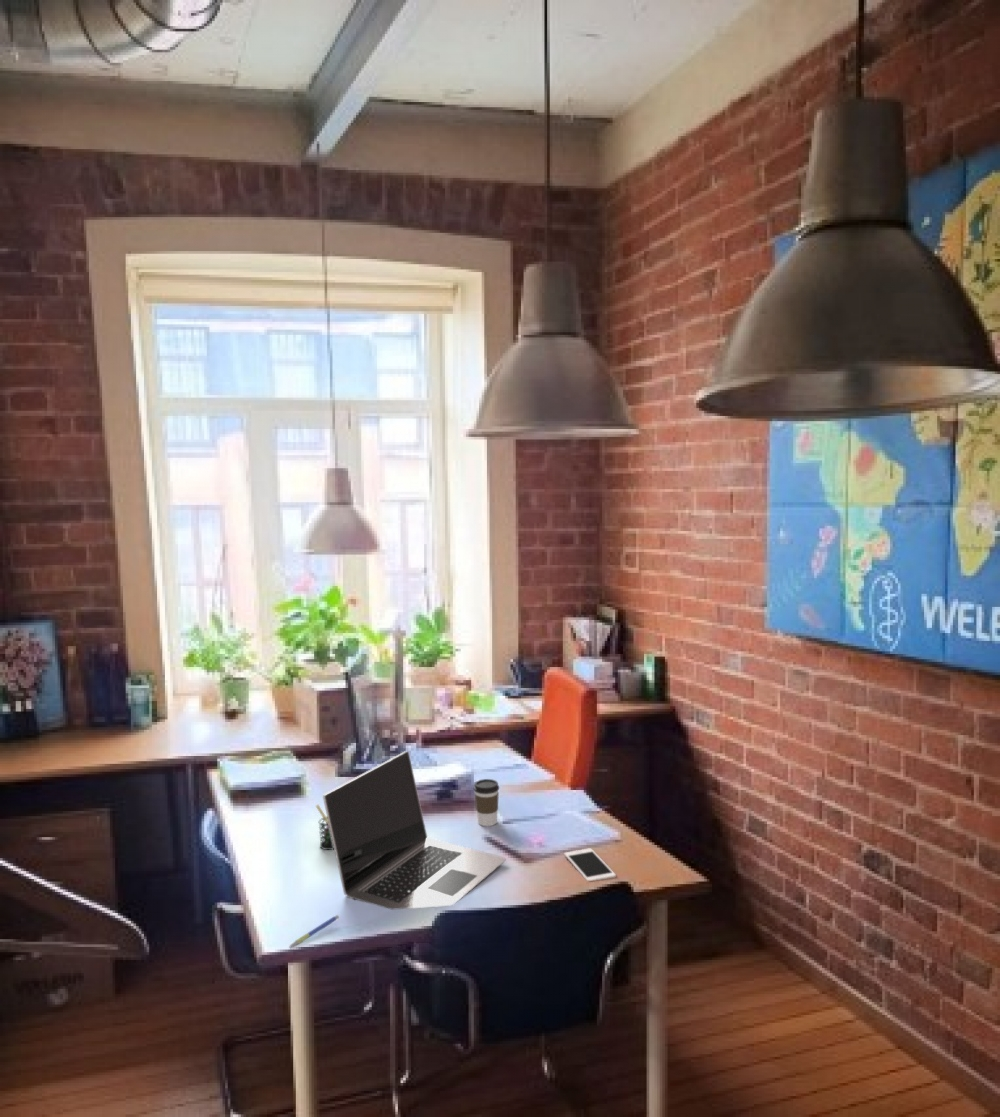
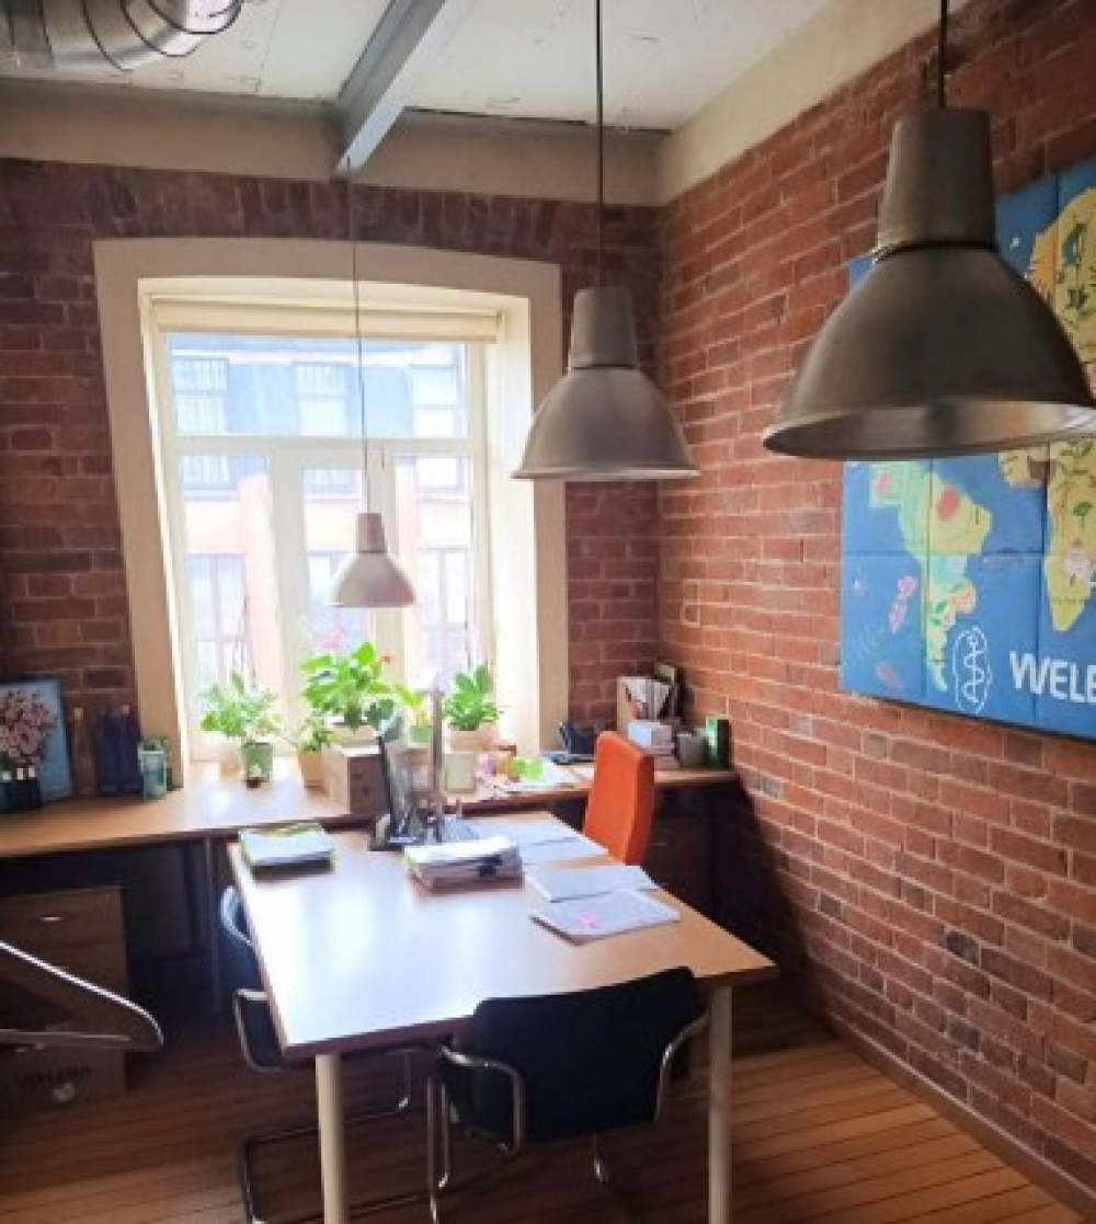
- coffee cup (486, 802)
- pen holder (328, 823)
- pen (314, 931)
- cell phone (589, 864)
- laptop (418, 828)
